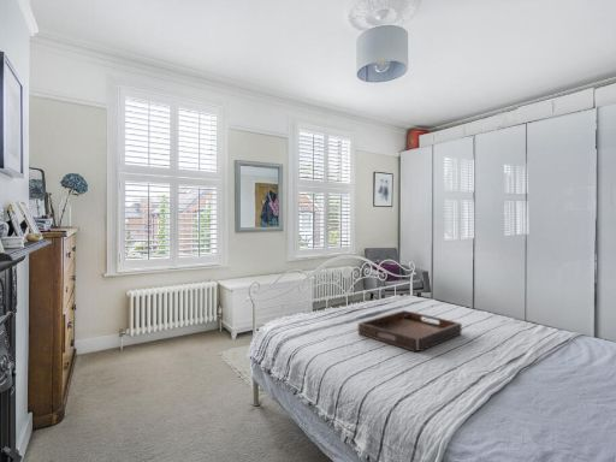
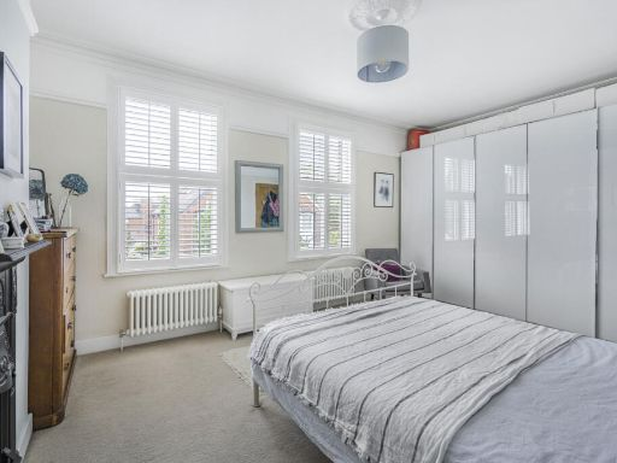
- serving tray (409, 327)
